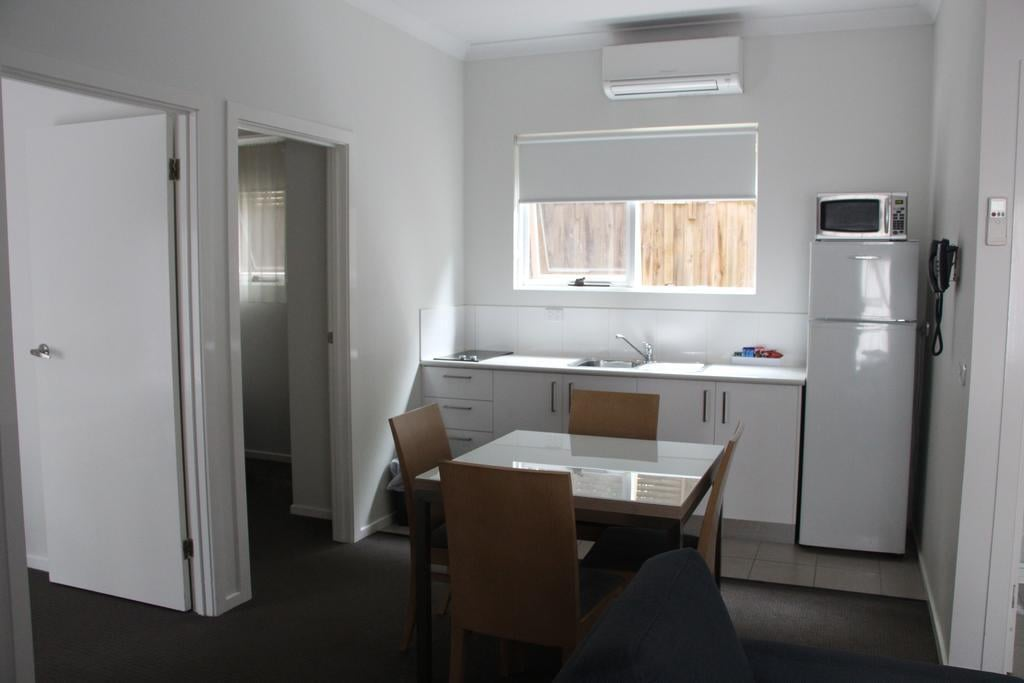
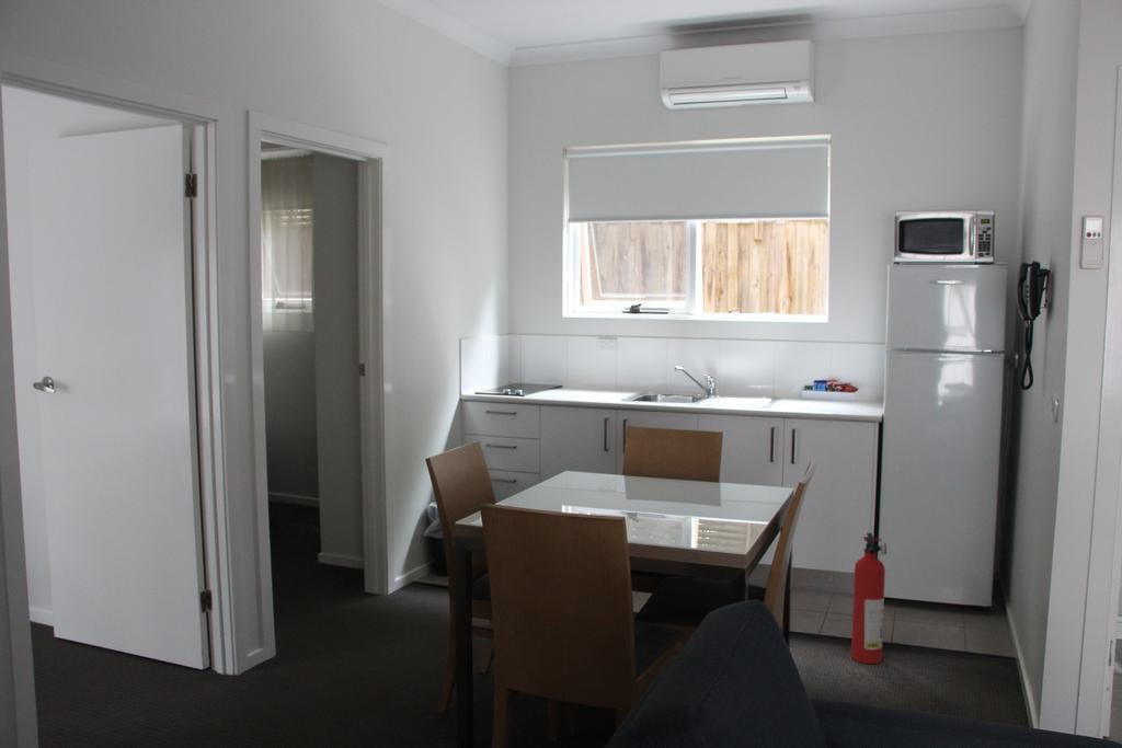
+ fire extinguisher (868, 596)
